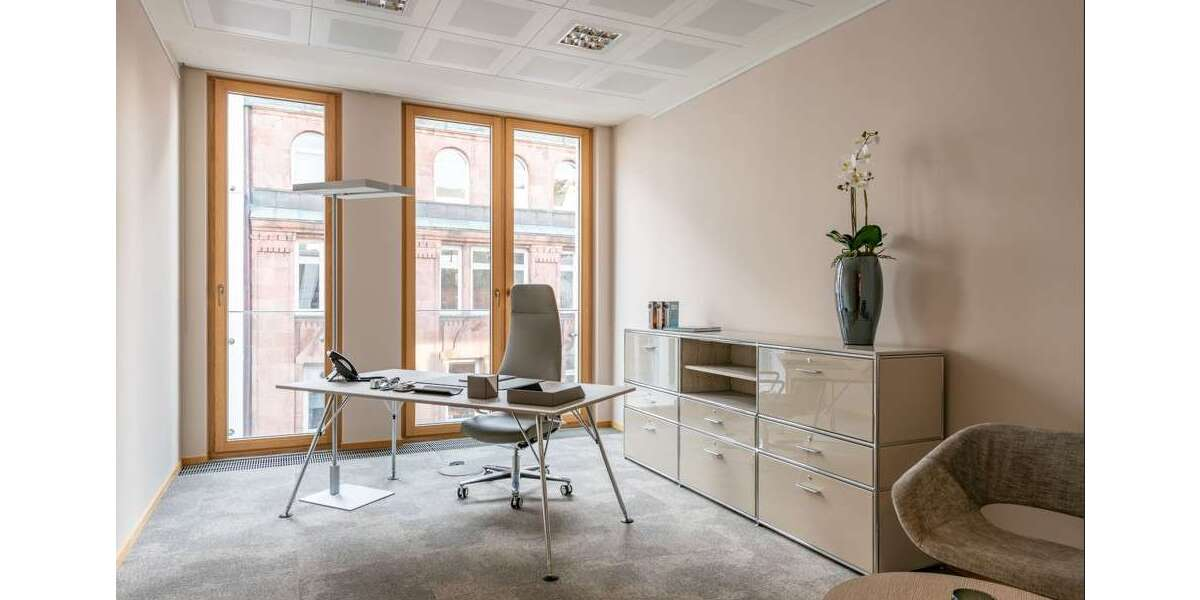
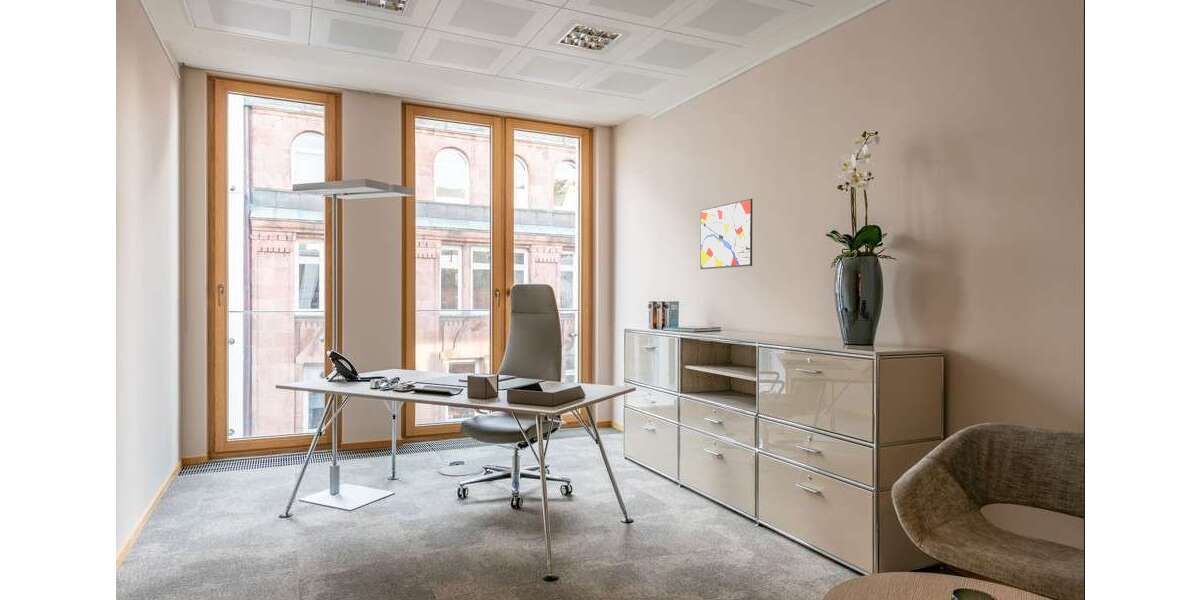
+ wall art (724, 236)
